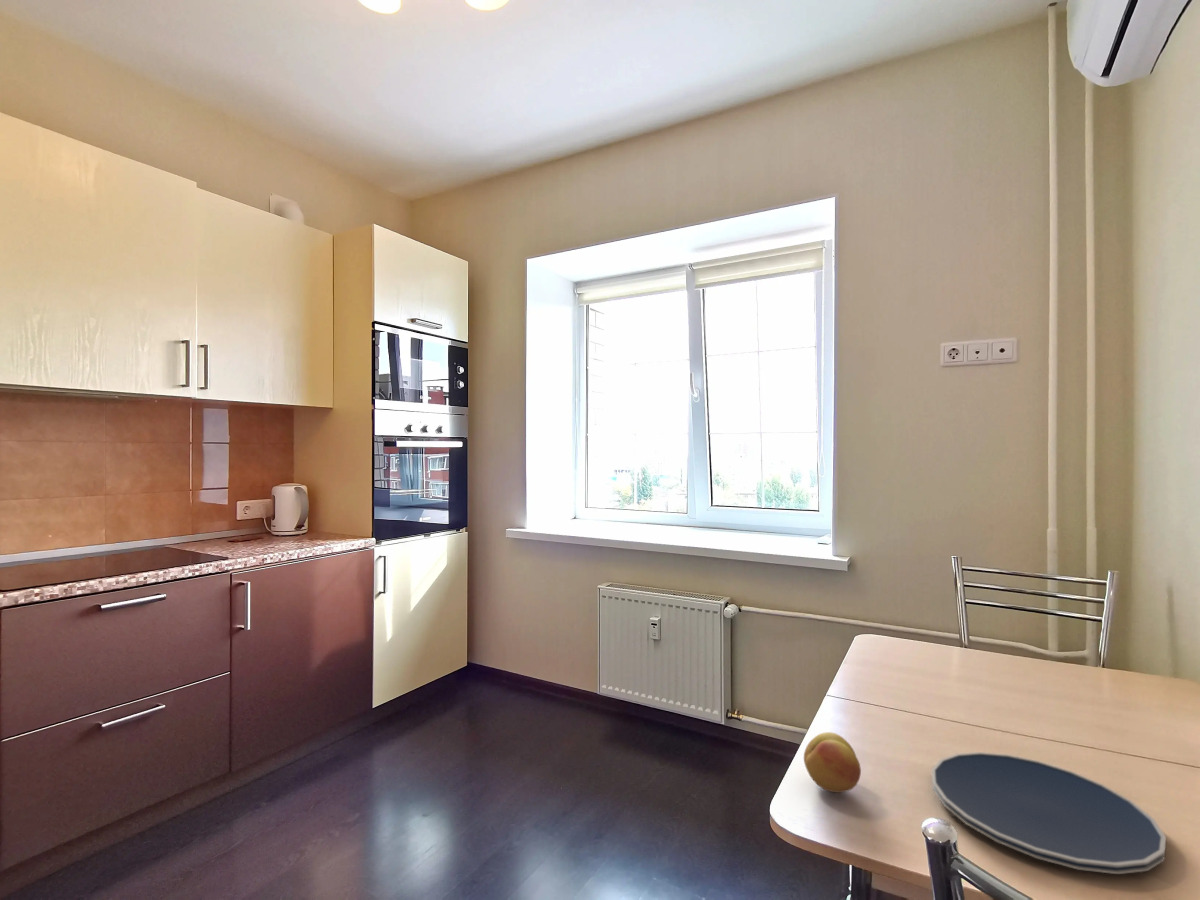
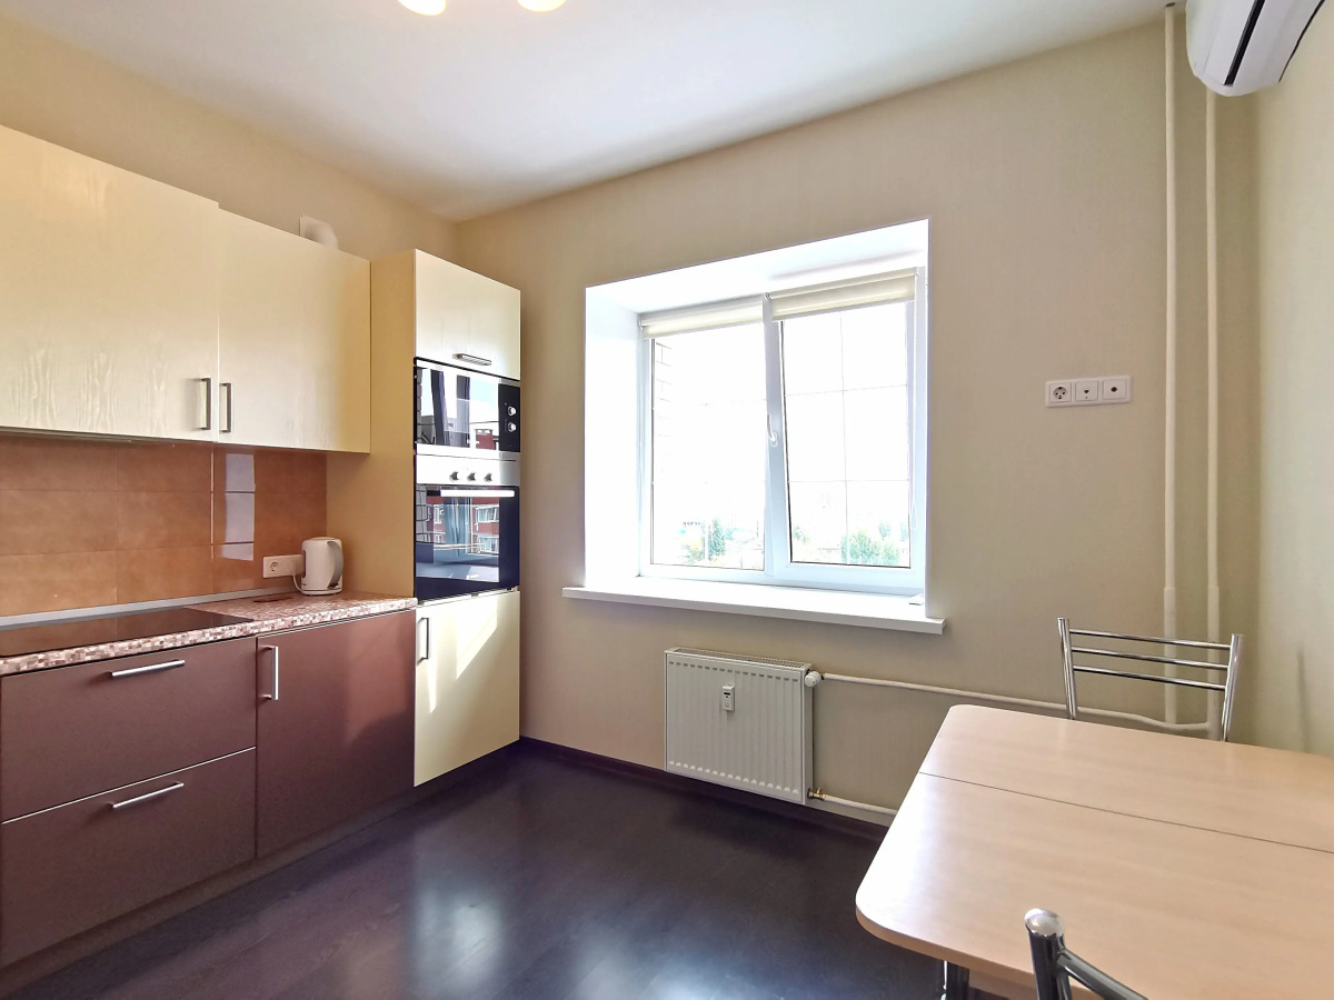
- plate (1037, 806)
- fruit (831, 762)
